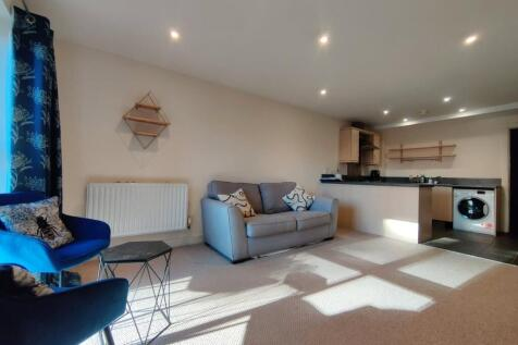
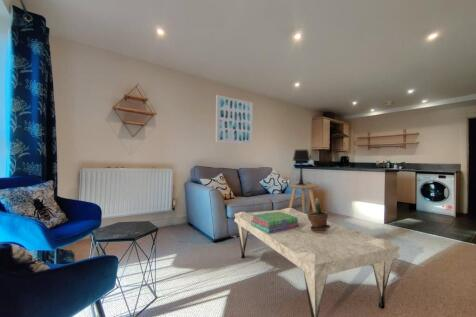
+ wall art (235, 121)
+ side table (304, 207)
+ table lamp (301, 167)
+ stack of books (274, 221)
+ coffee table (298, 250)
+ potted plant (319, 215)
